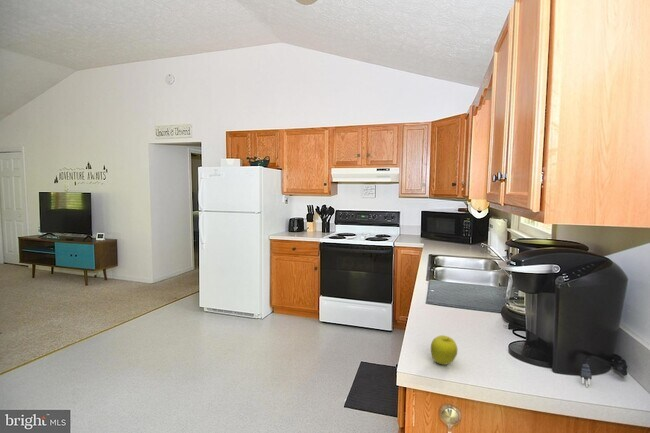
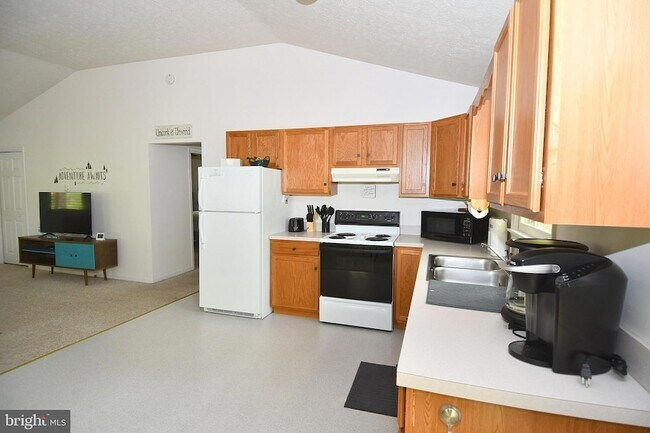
- fruit (443, 350)
